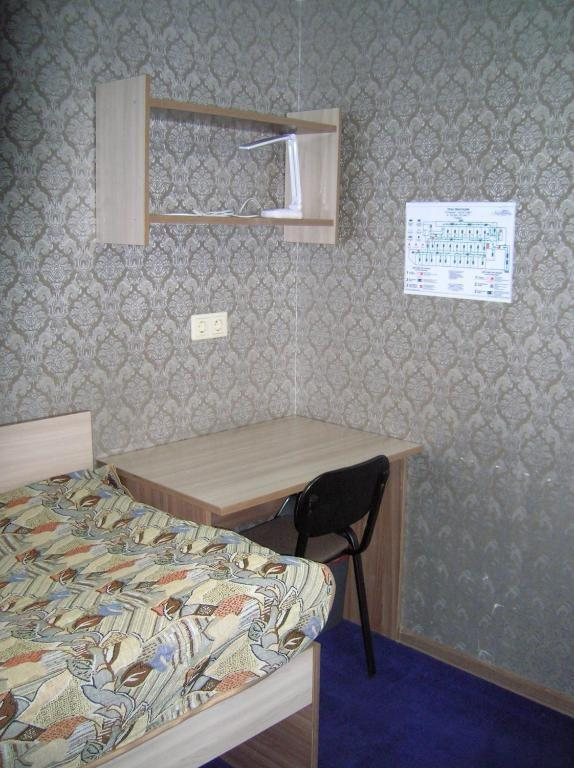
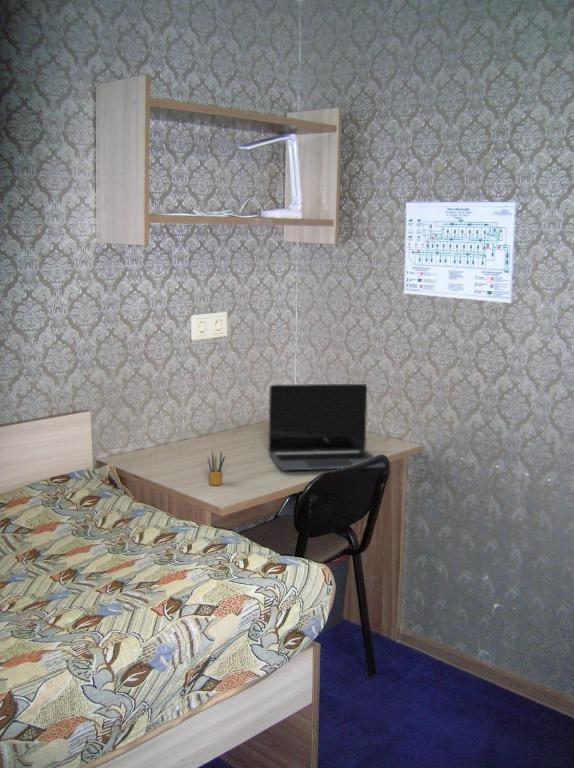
+ pencil box (215, 467)
+ laptop (326, 425)
